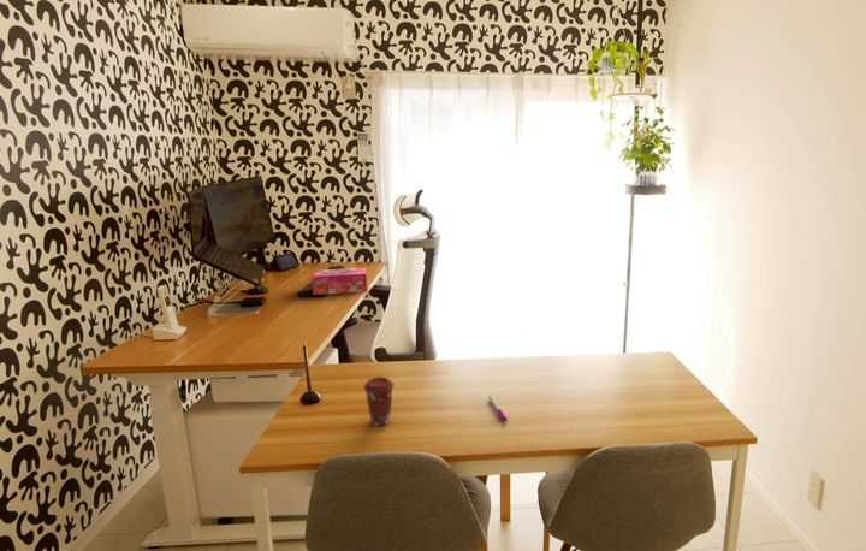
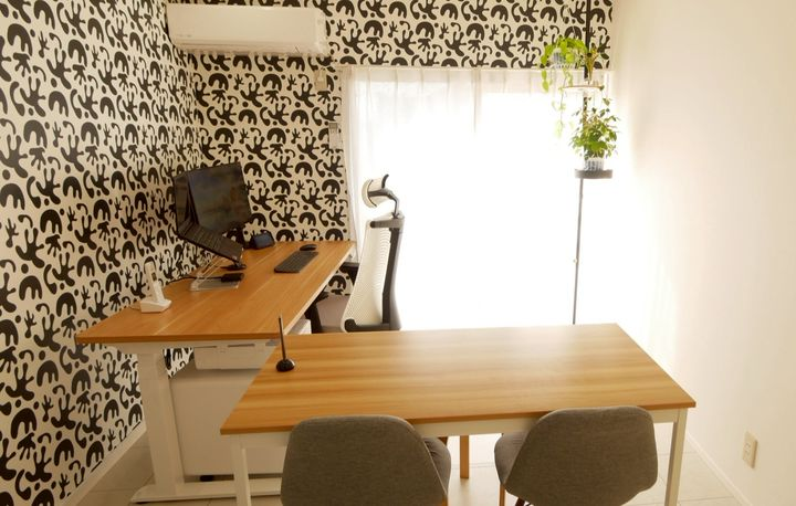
- tissue box (339, 280)
- pen (497, 408)
- coffee cup (379, 401)
